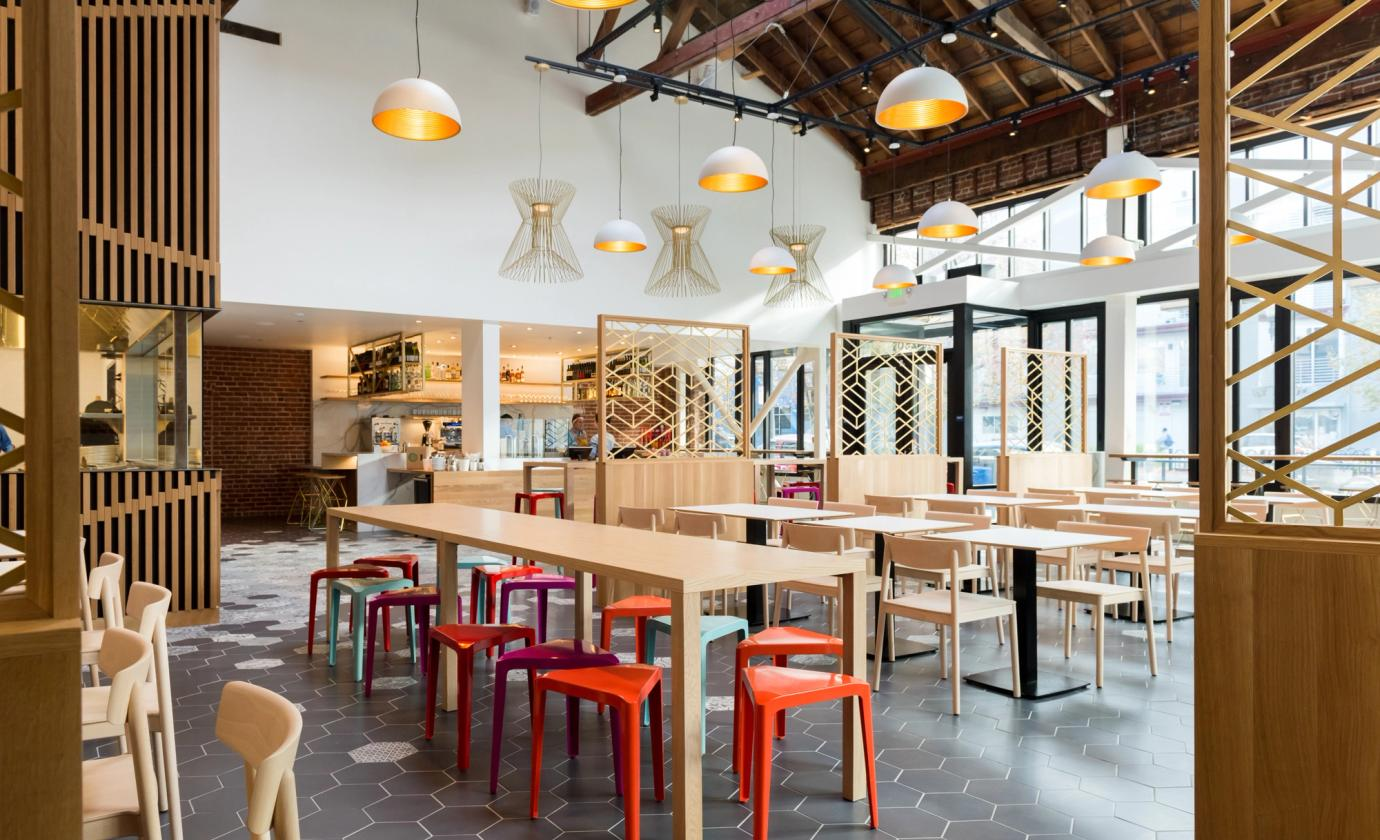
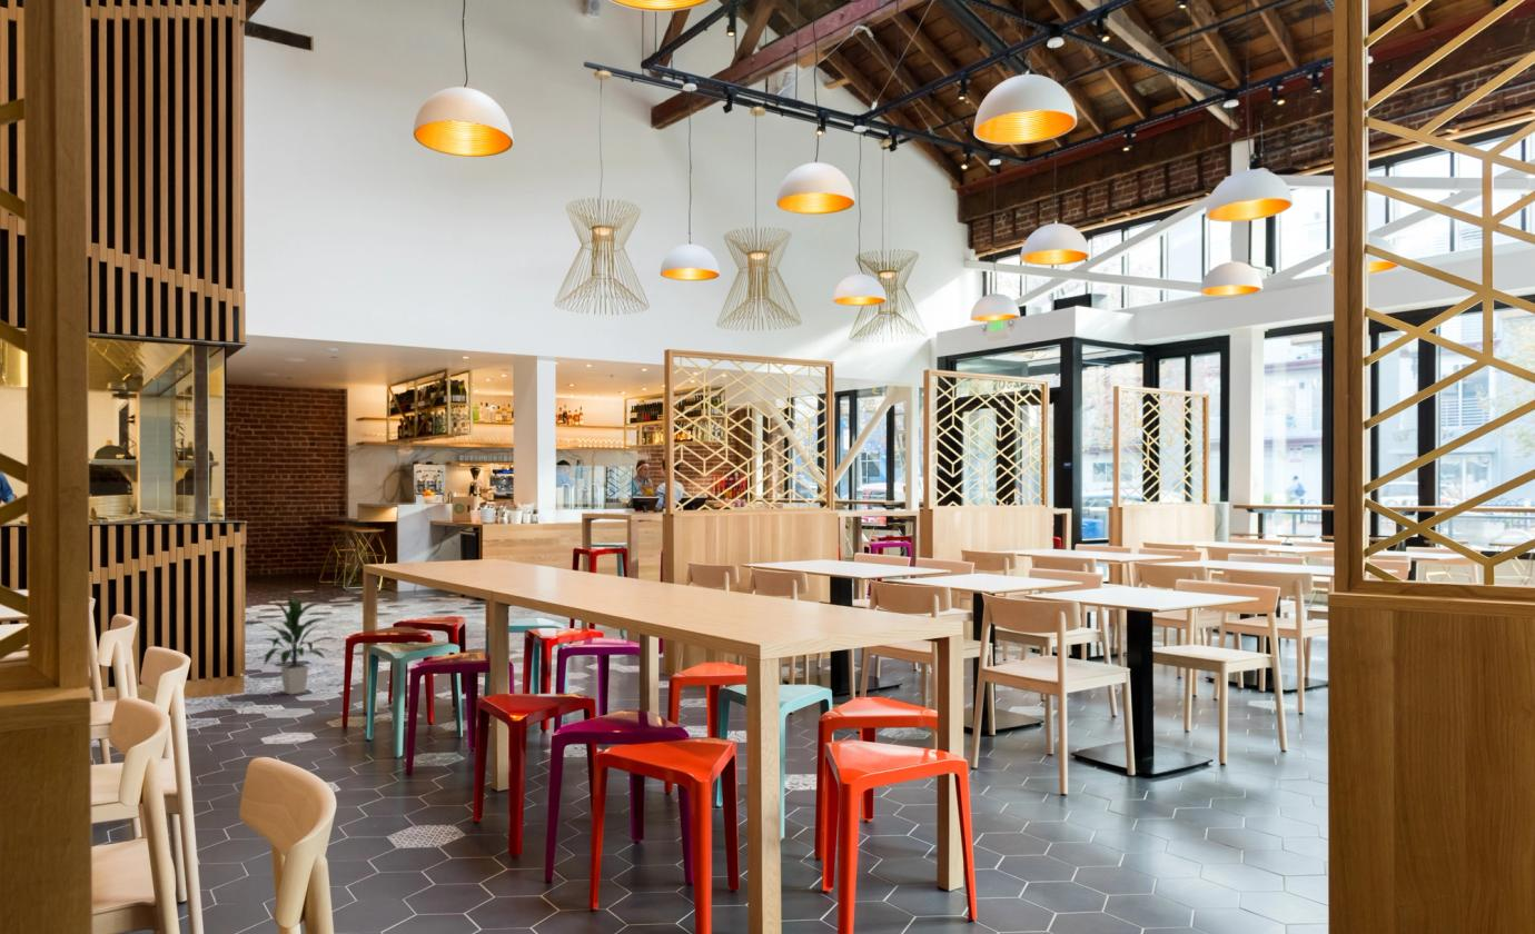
+ indoor plant (295, 643)
